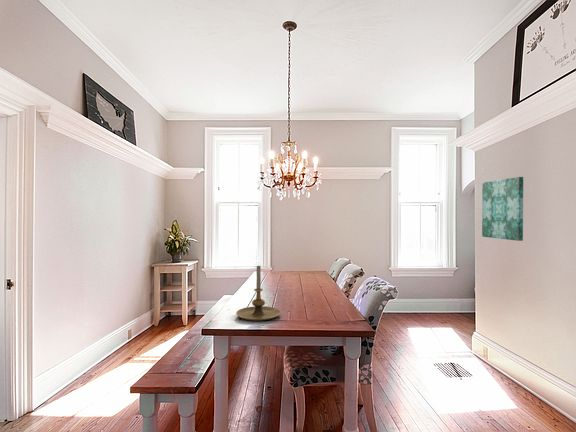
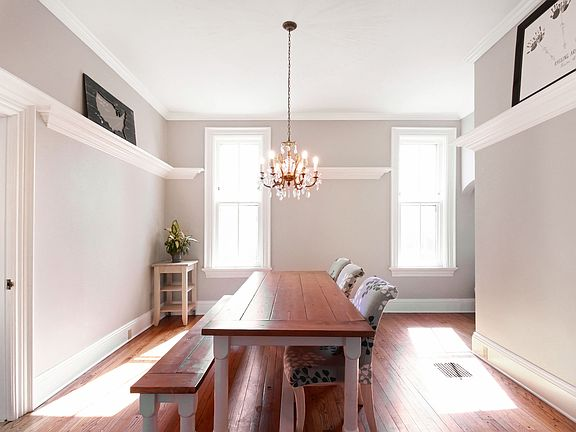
- wall art (501, 209)
- candle holder (258, 290)
